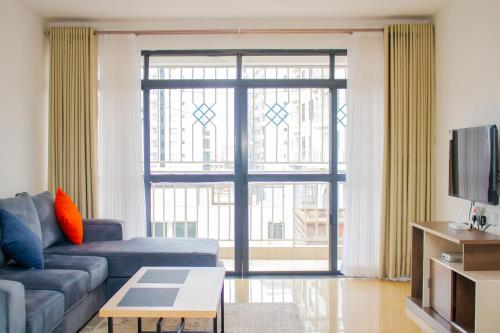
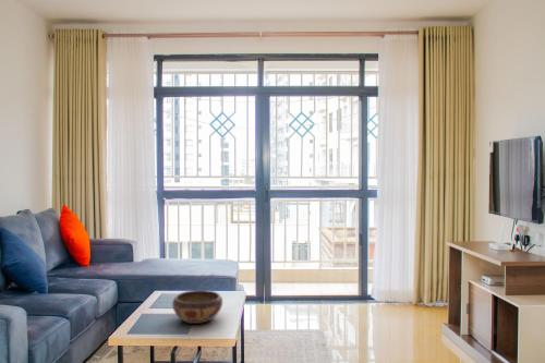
+ decorative bowl (197, 307)
